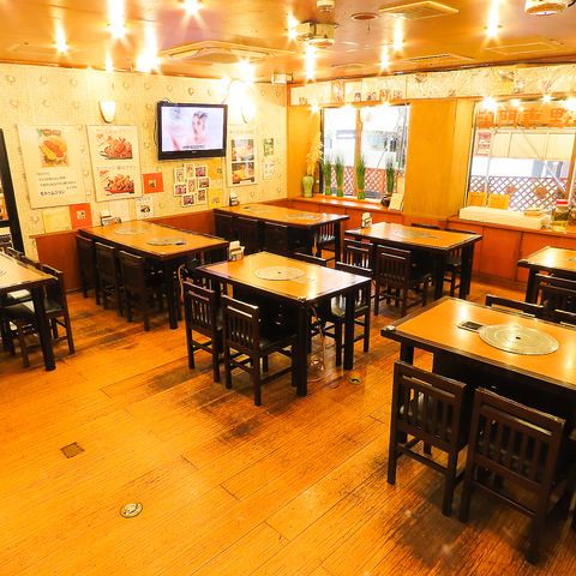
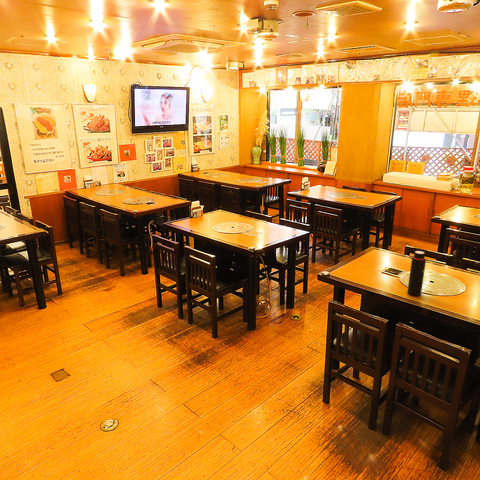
+ water bottle (417, 273)
